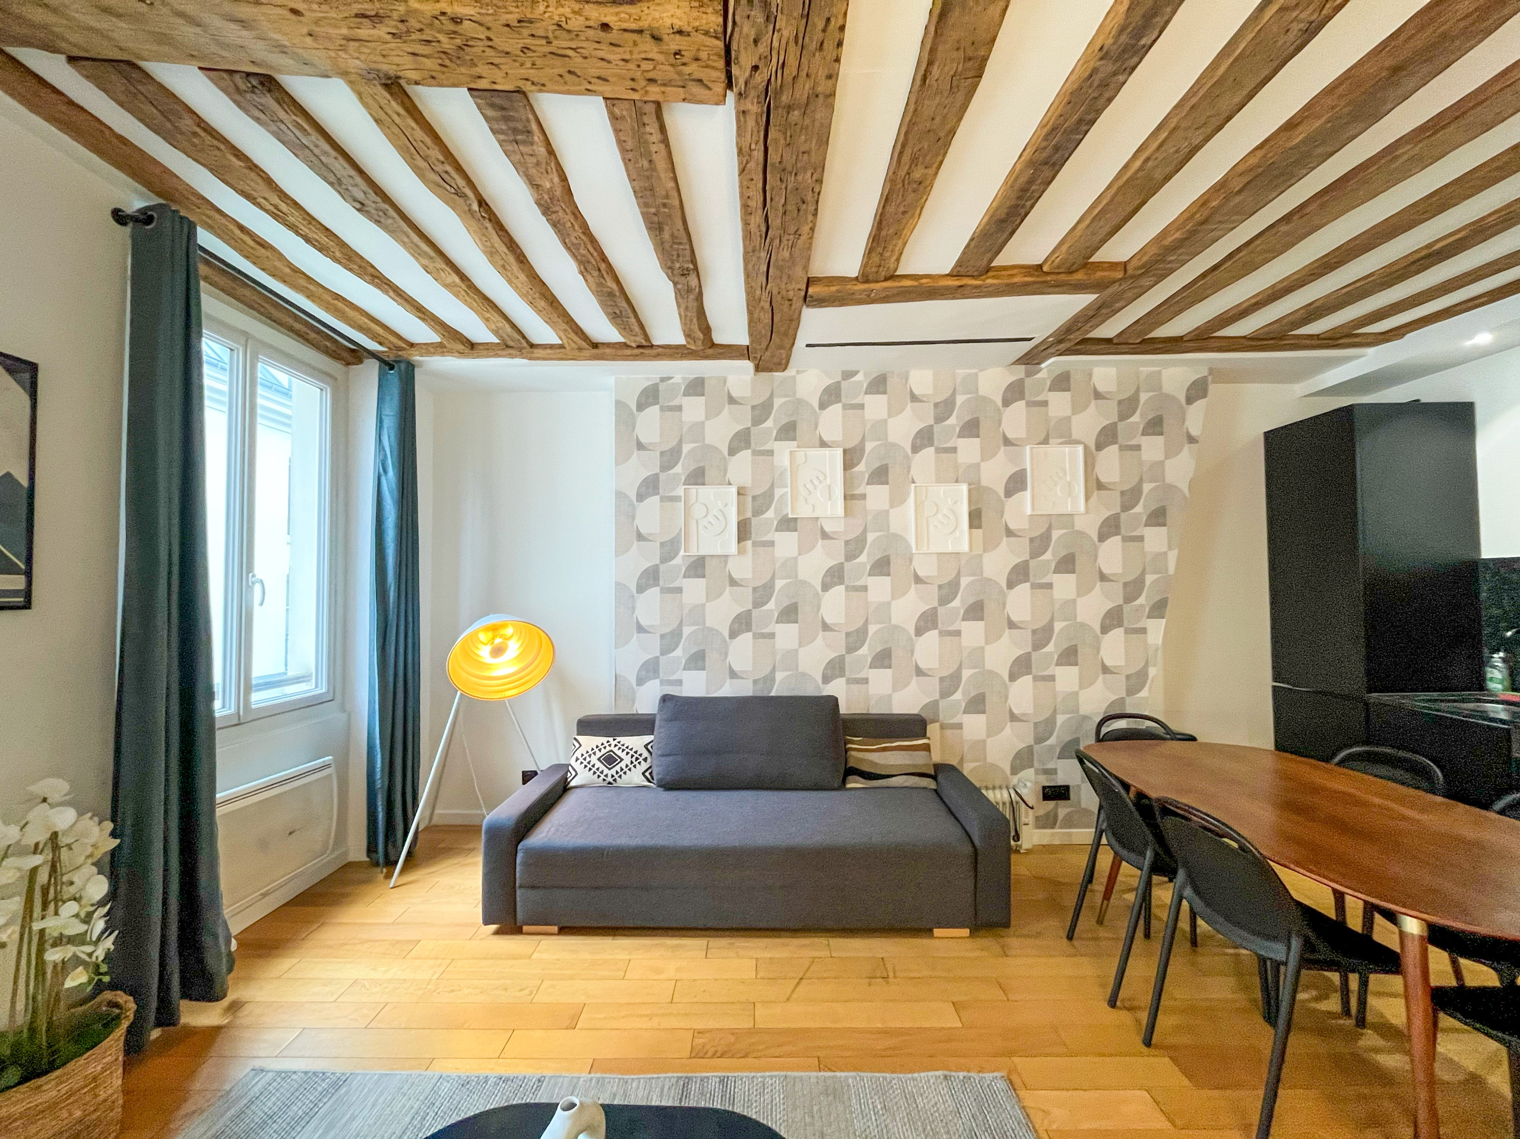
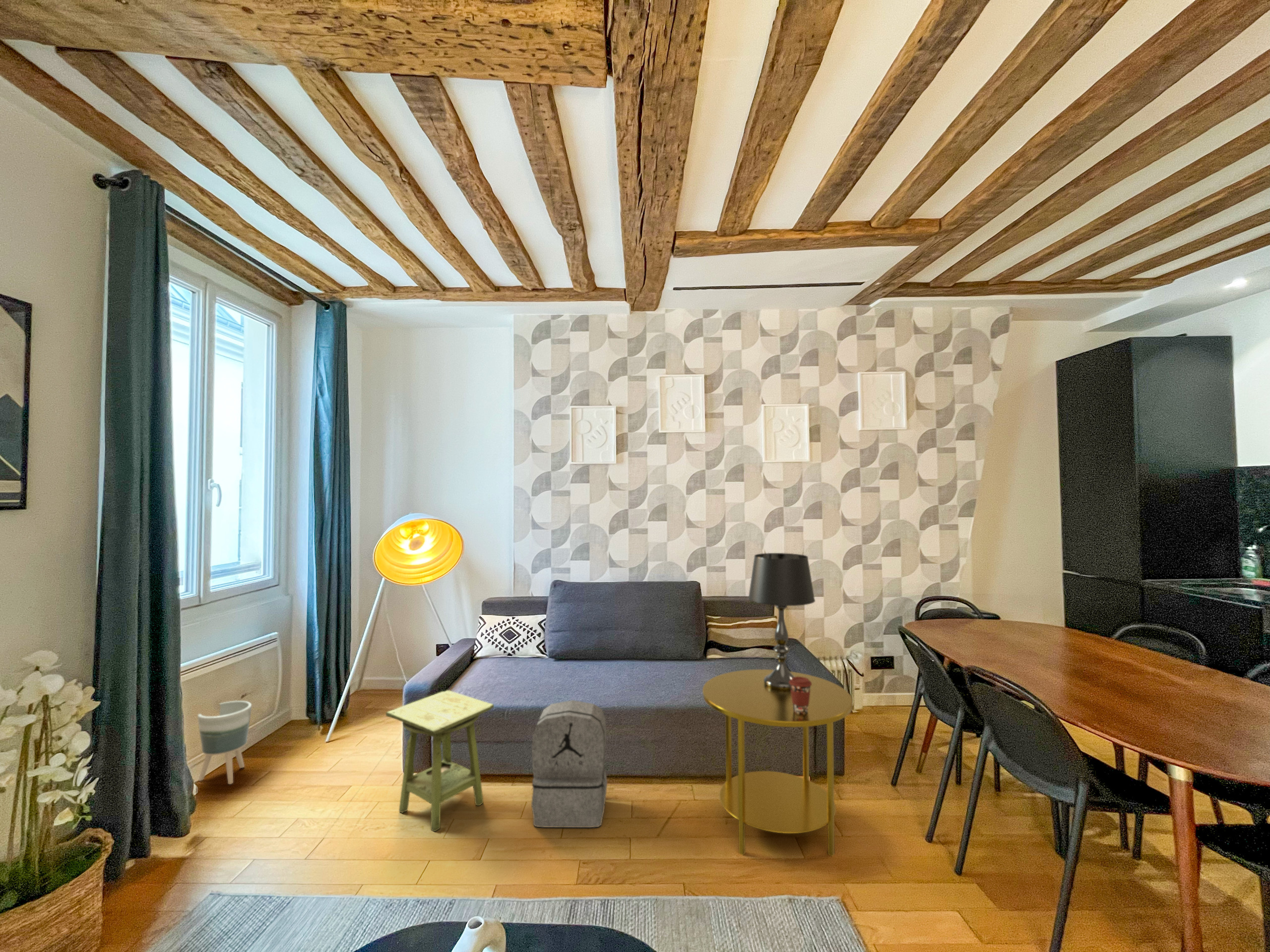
+ planter (225, 743)
+ side table (775, 772)
+ side table (440, 758)
+ table lamp (781, 619)
+ backpack (571, 757)
+ coffee cup (800, 695)
